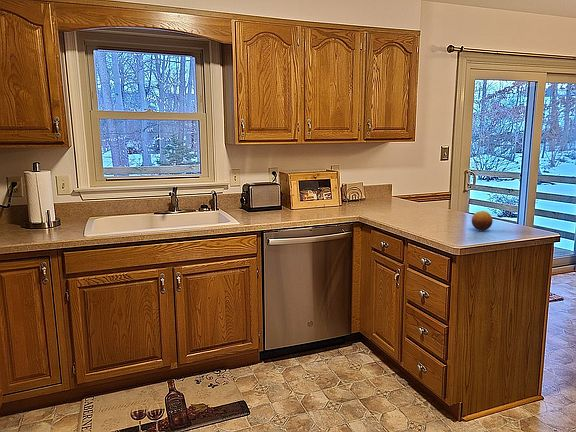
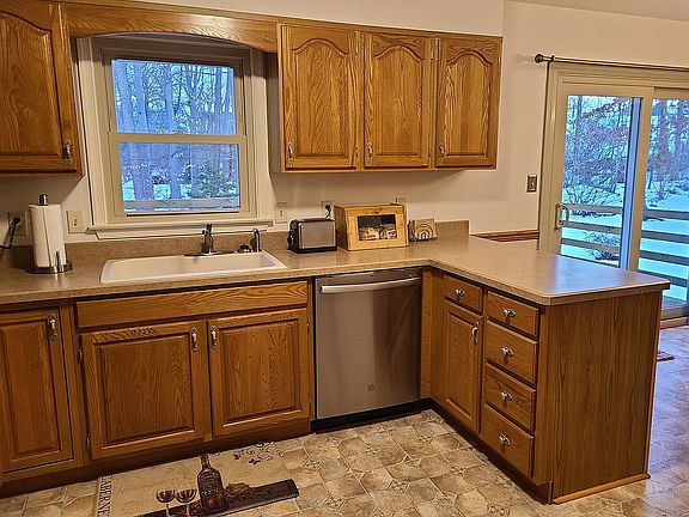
- fruit (482, 220)
